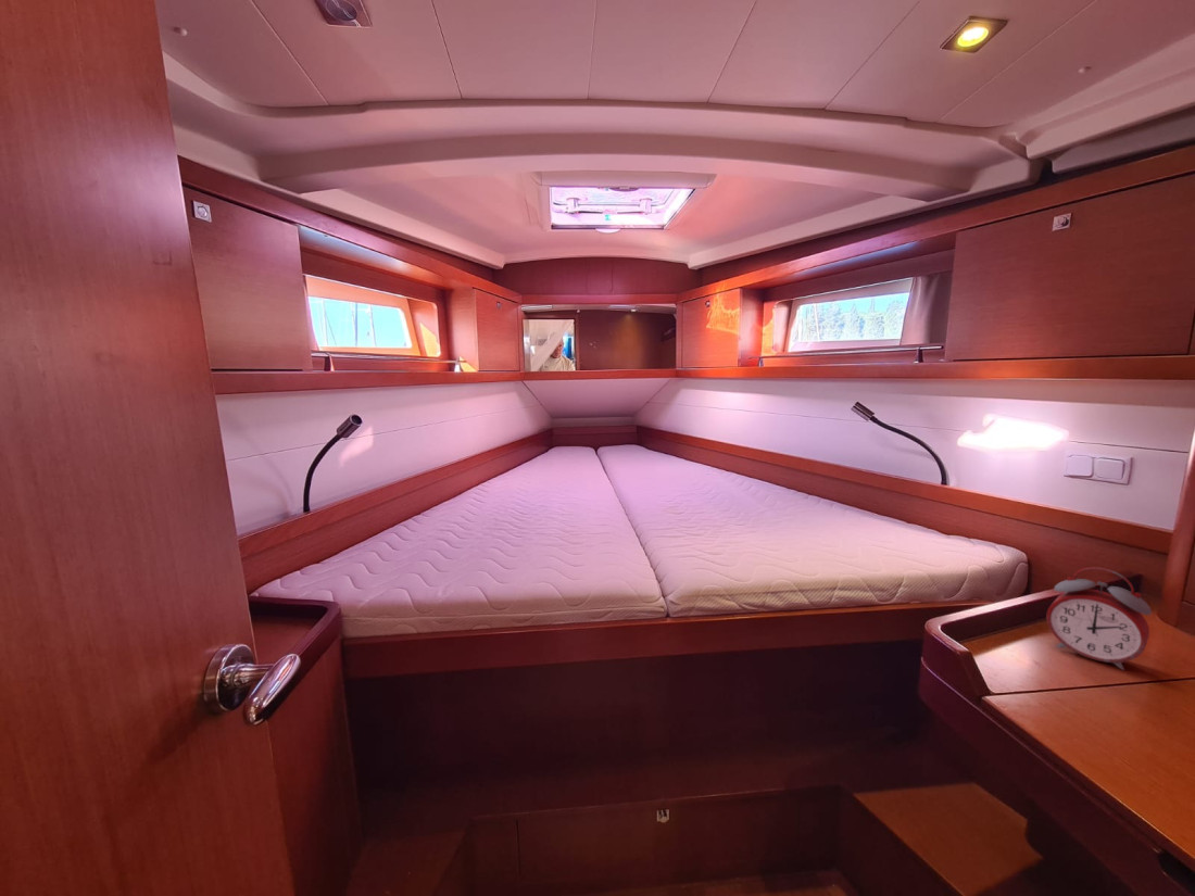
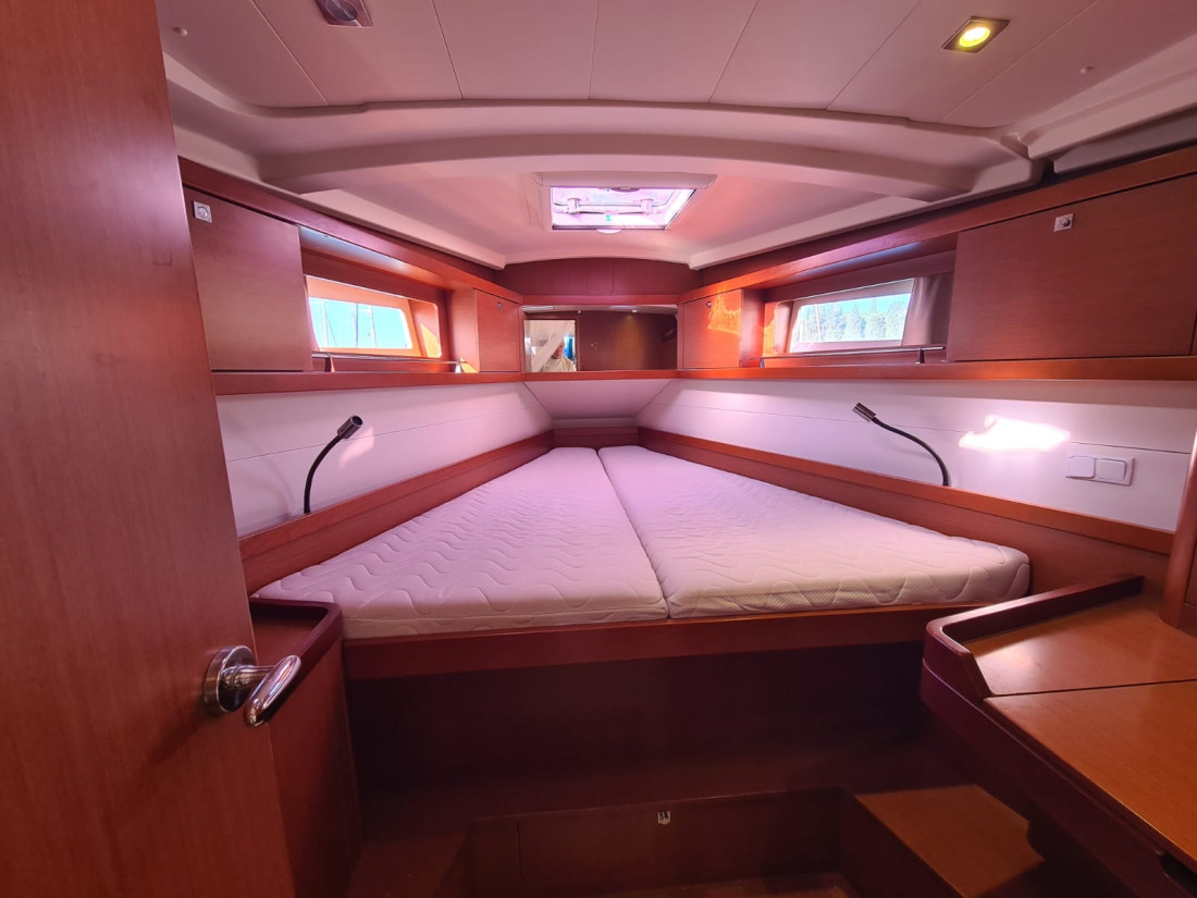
- alarm clock (1097, 611)
